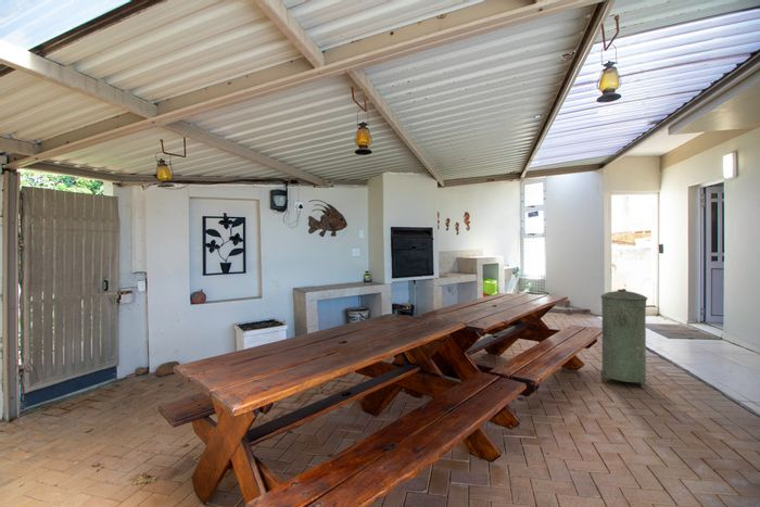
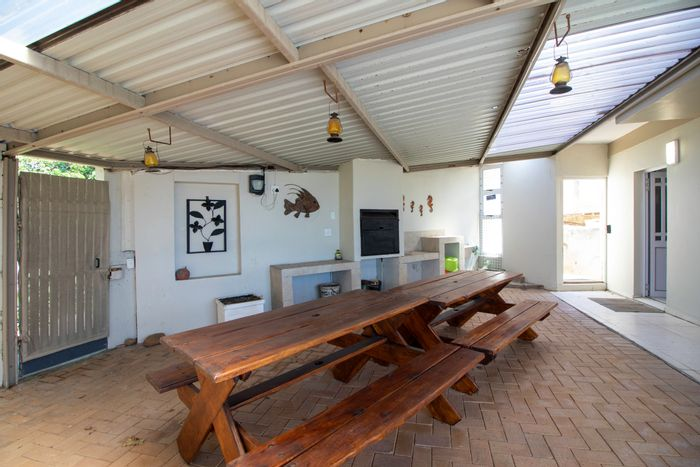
- trash can (623, 334)
